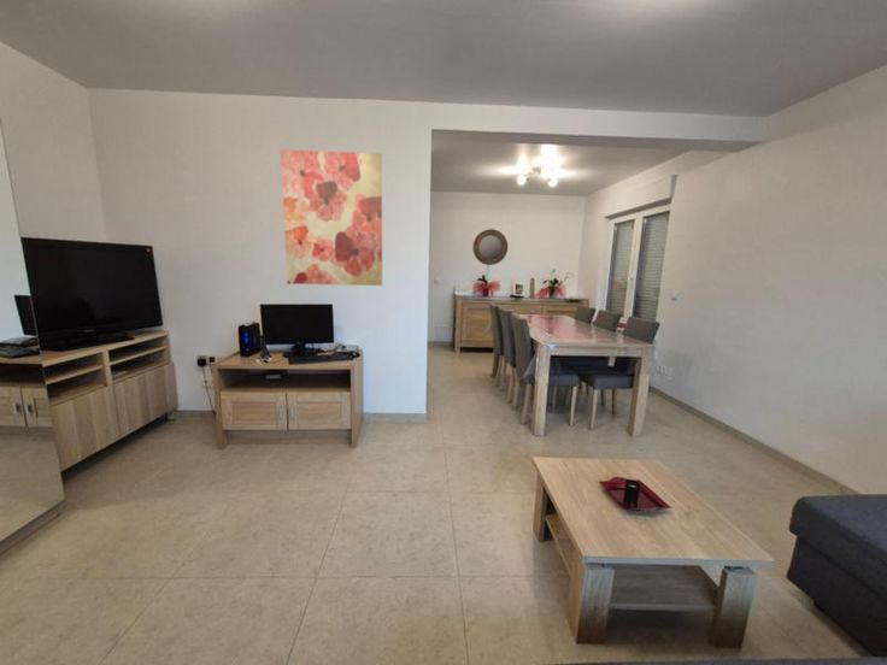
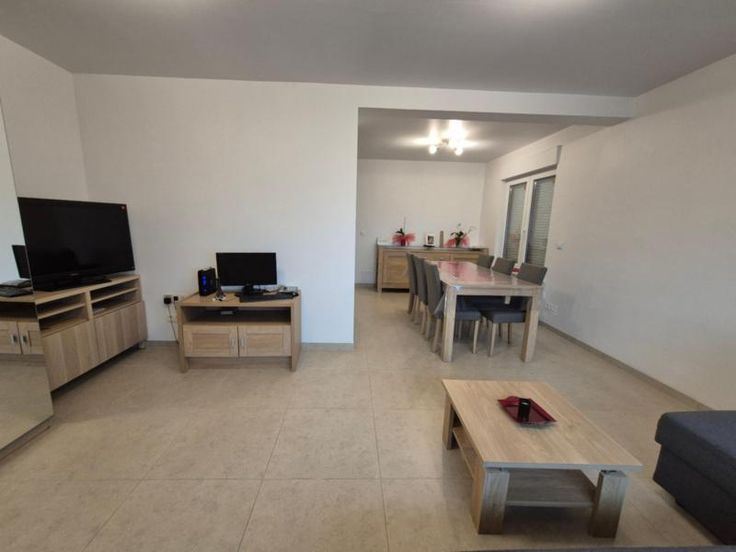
- wall art (333, 219)
- home mirror (489, 247)
